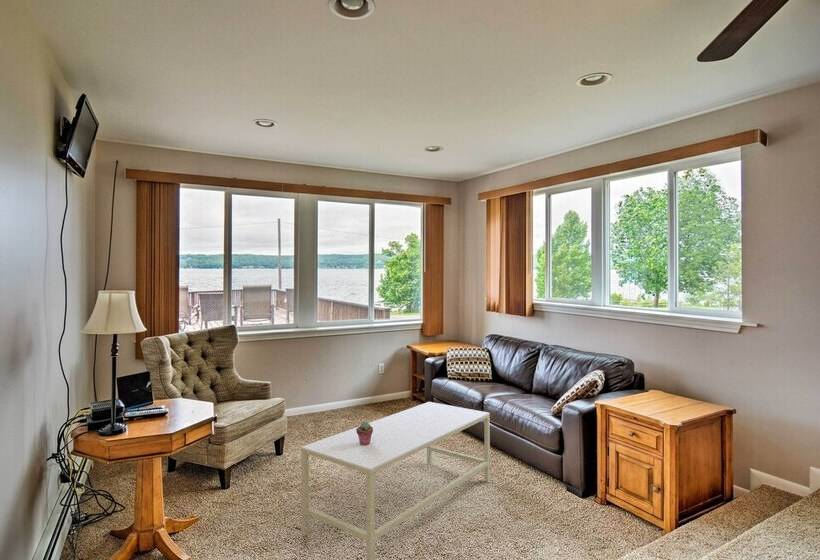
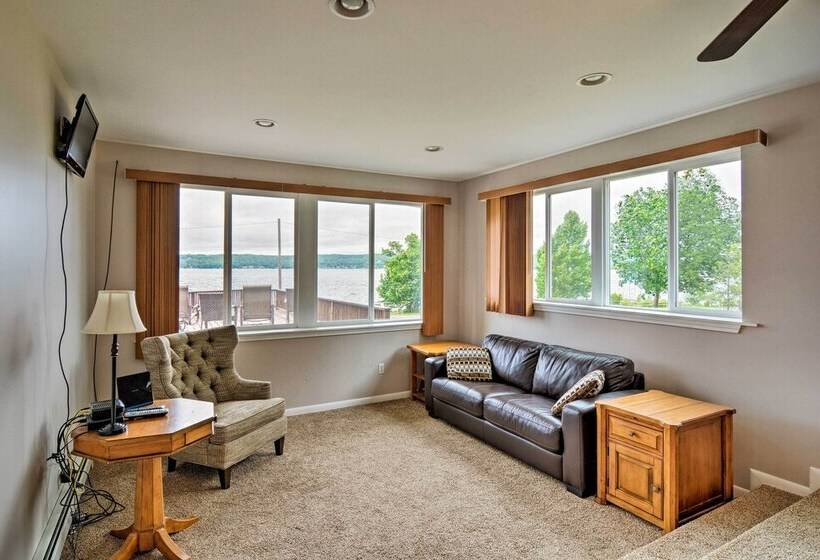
- coffee table (403, 458)
- potted succulent (364, 432)
